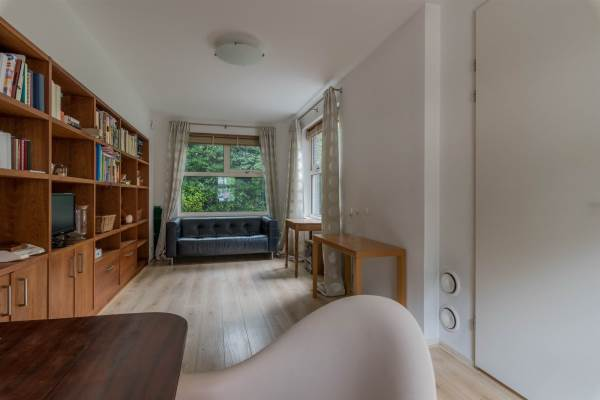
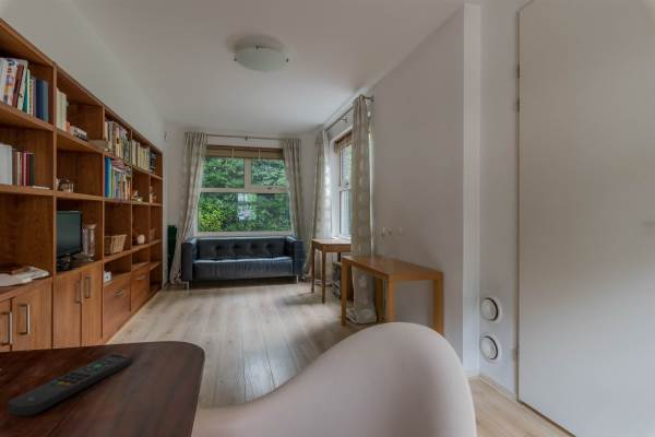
+ remote control (79, 378)
